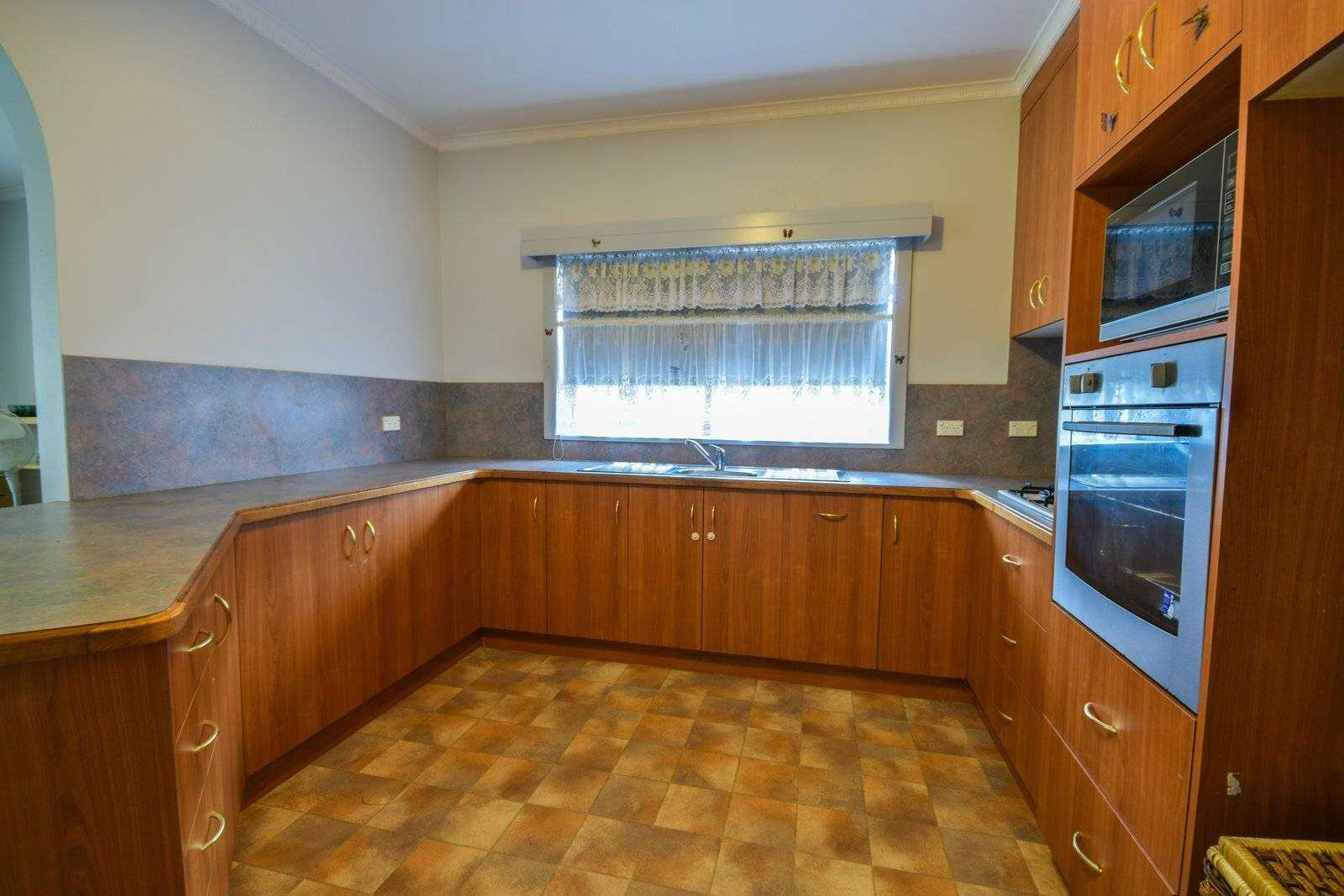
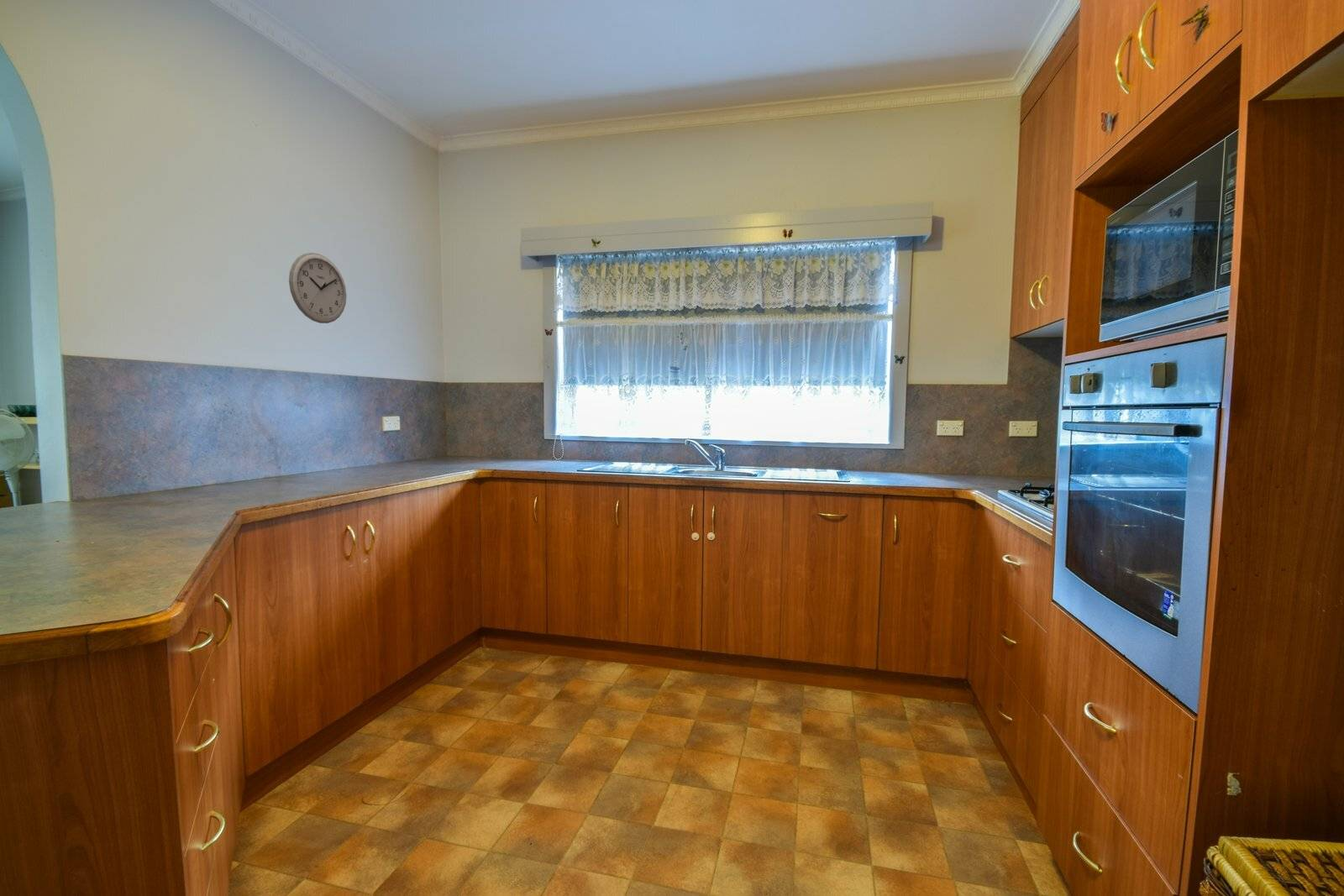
+ wall clock (320, 288)
